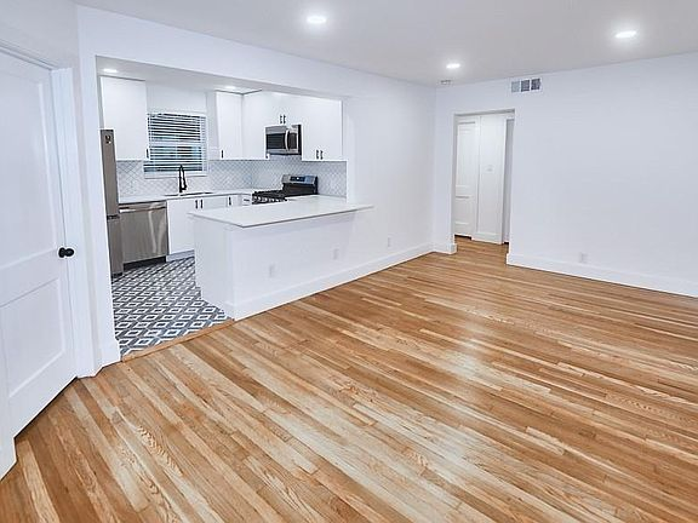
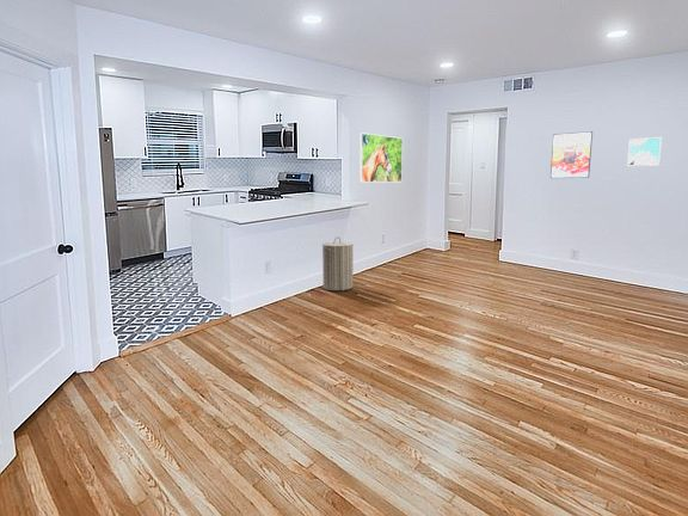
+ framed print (644, 152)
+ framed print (570, 155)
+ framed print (382, 159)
+ laundry hamper (337, 262)
